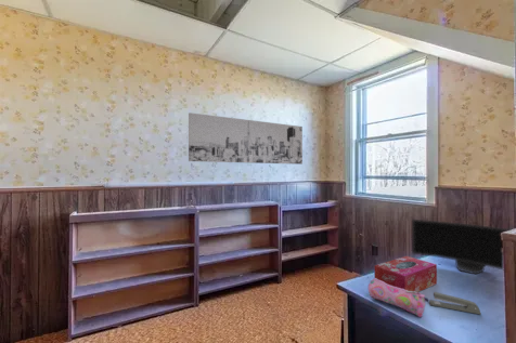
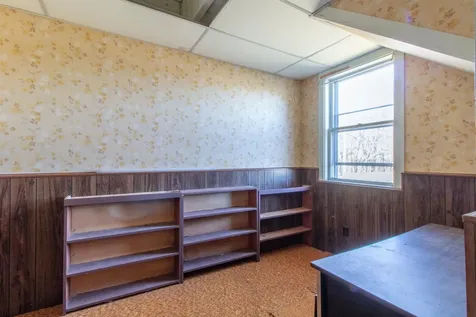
- pencil case (396, 295)
- stapler (453, 302)
- monitor (468, 246)
- wall art (251, 142)
- tissue box (405, 274)
